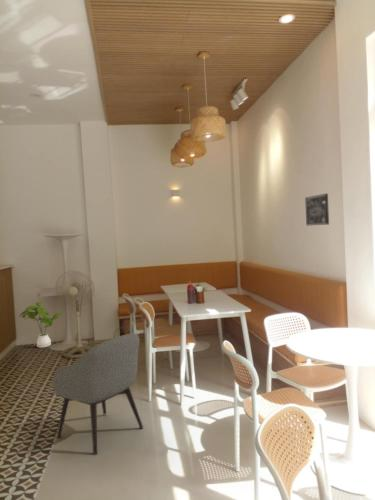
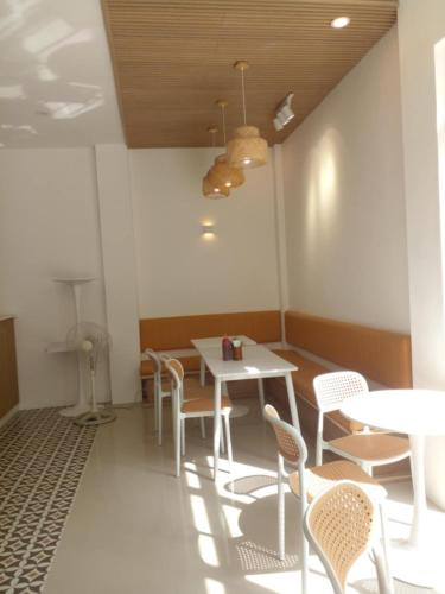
- chair (98, 382)
- wall art (316, 210)
- house plant (41, 325)
